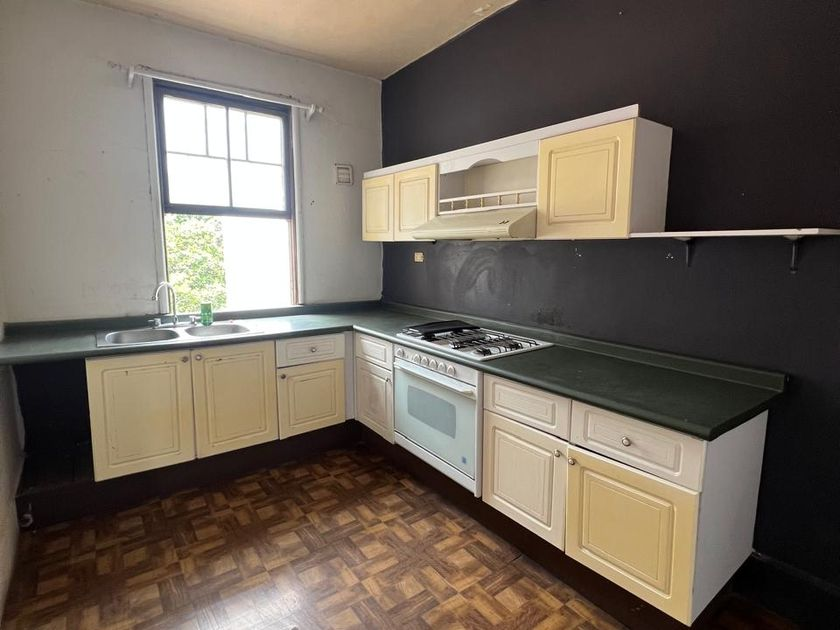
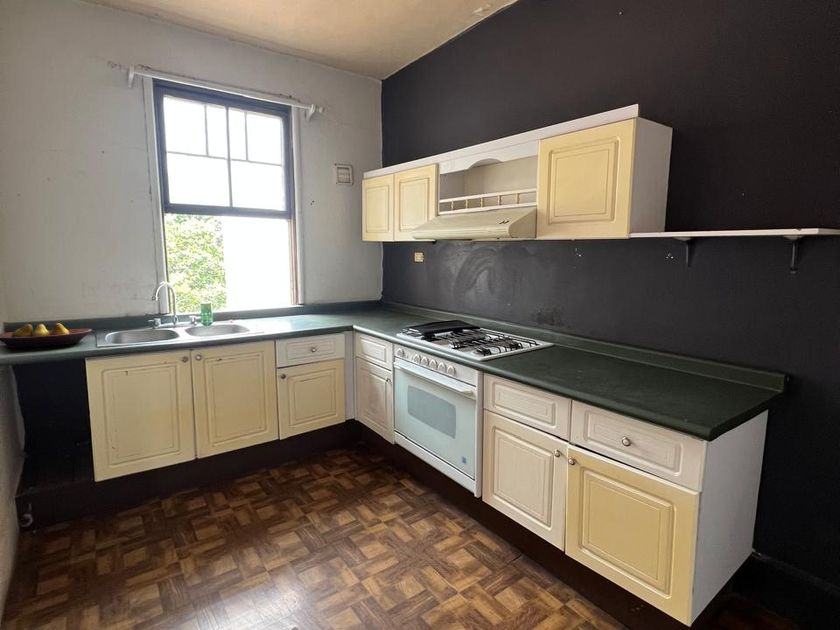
+ fruit bowl (44, 334)
